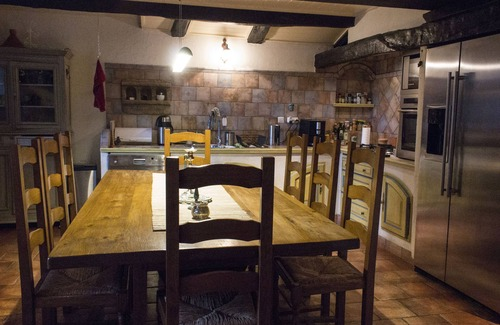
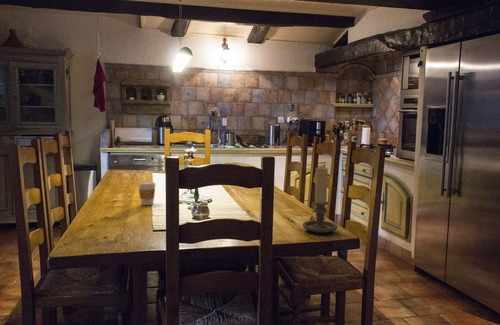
+ candle holder (319, 198)
+ coffee cup (147, 192)
